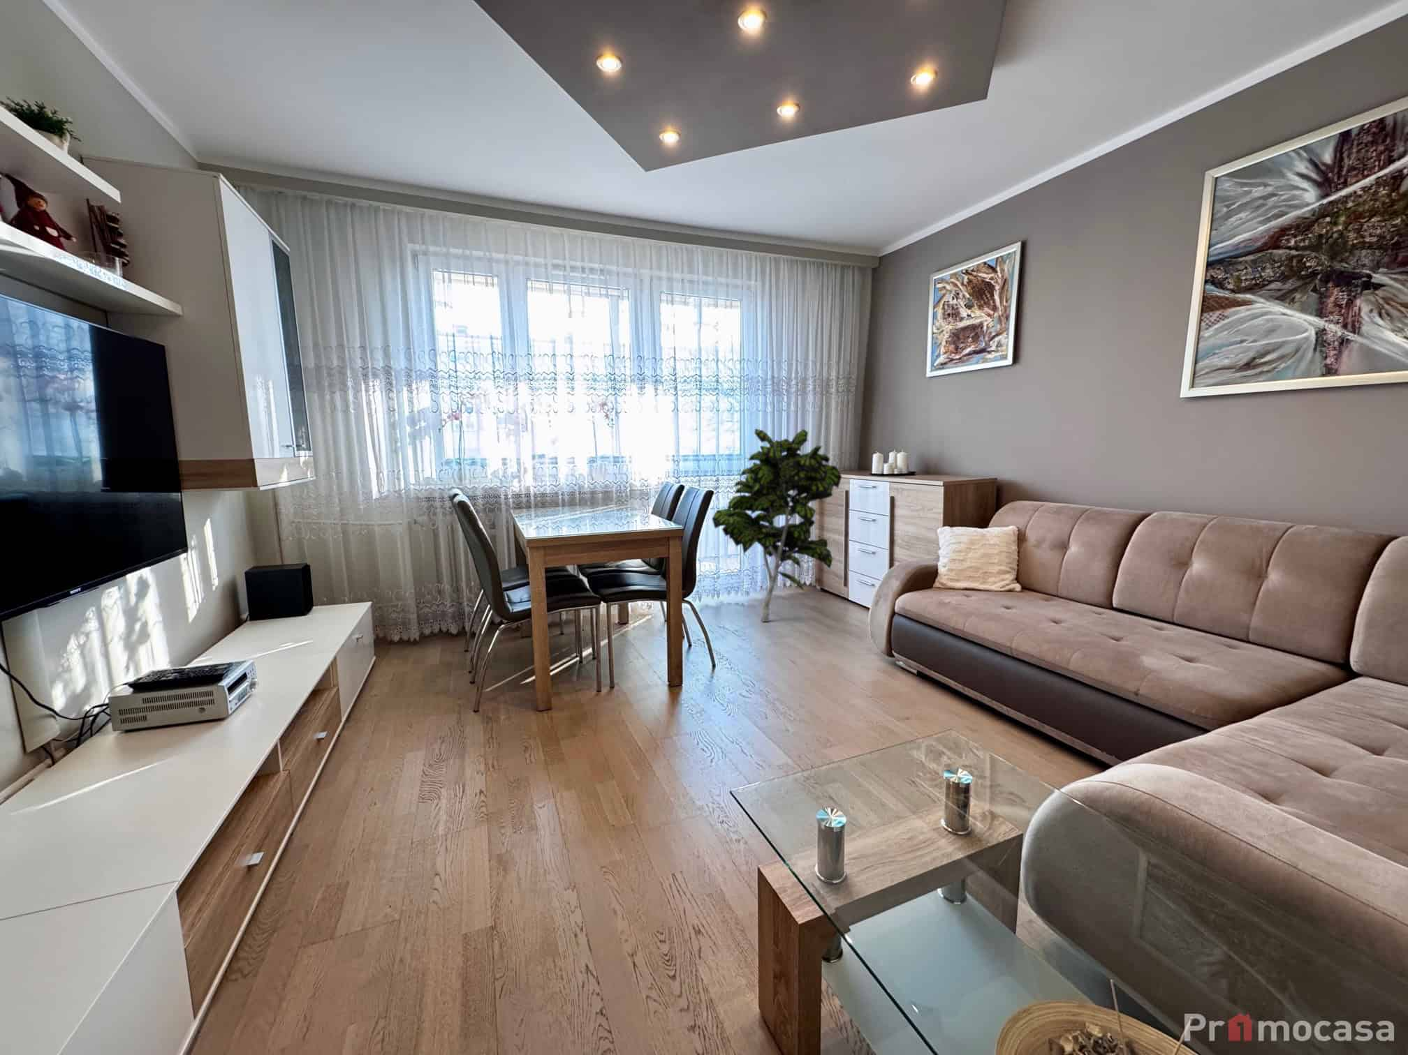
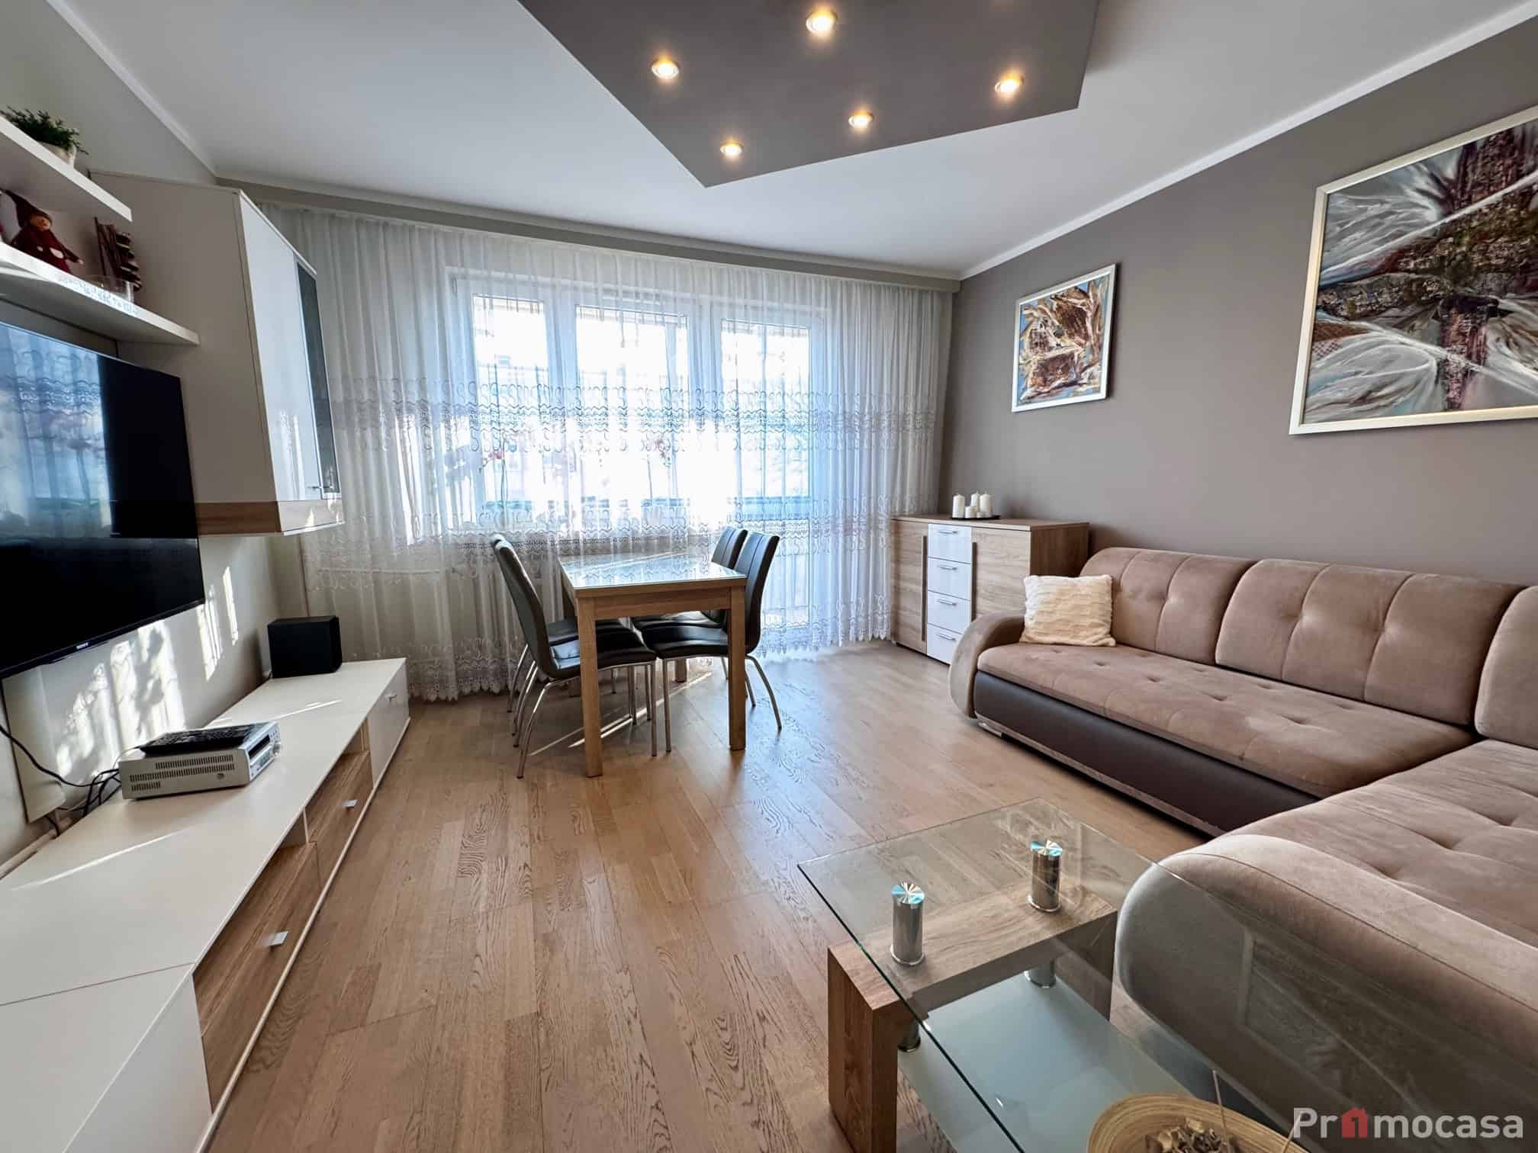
- indoor plant (772, 525)
